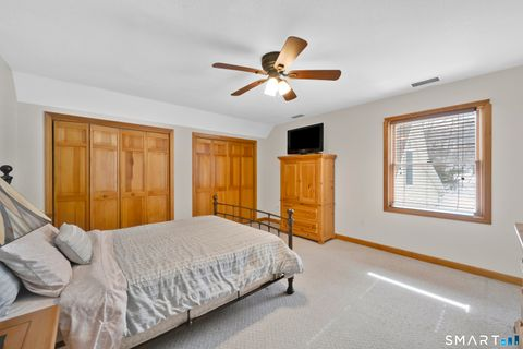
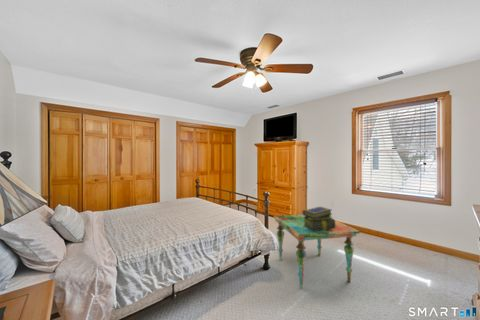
+ stack of books (318, 218)
+ side table (317, 245)
